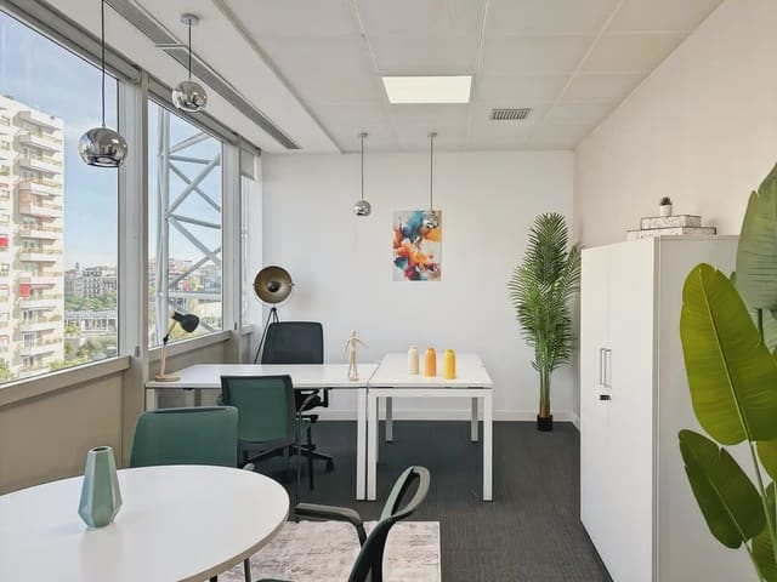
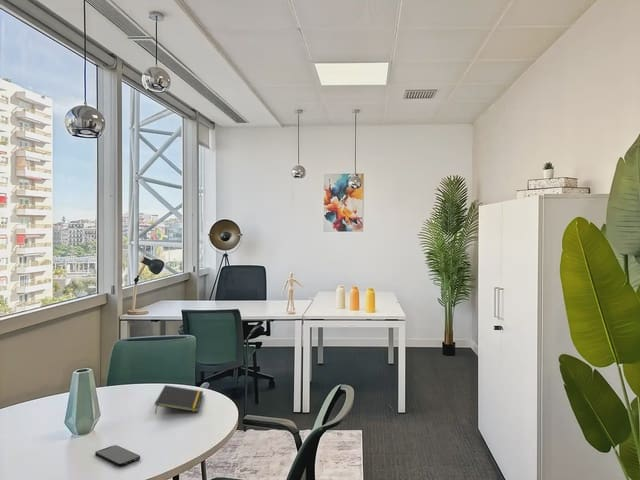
+ notepad (180, 397)
+ smartphone (117, 455)
